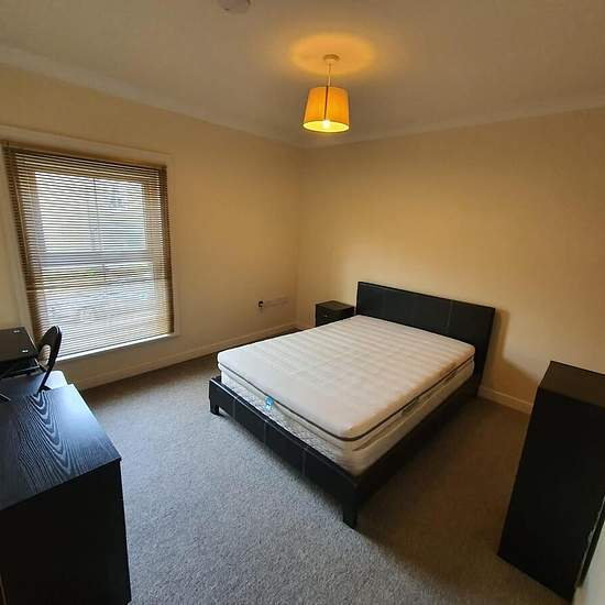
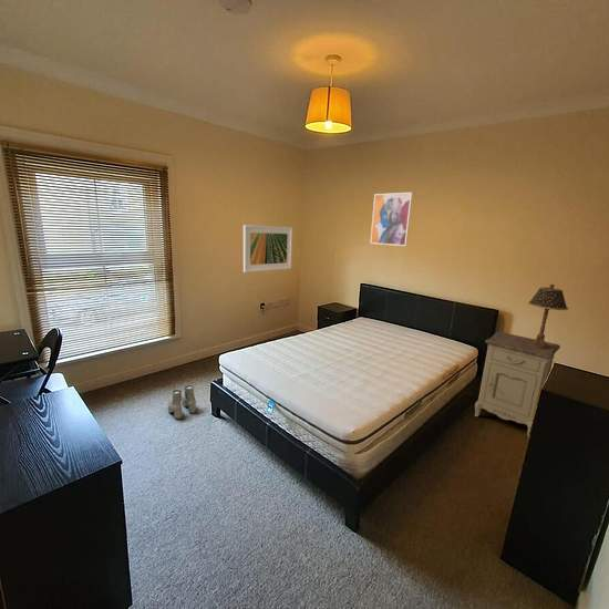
+ nightstand (513, 382)
+ wall art (390, 219)
+ boots (180, 398)
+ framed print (269, 248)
+ table lamp (545, 314)
